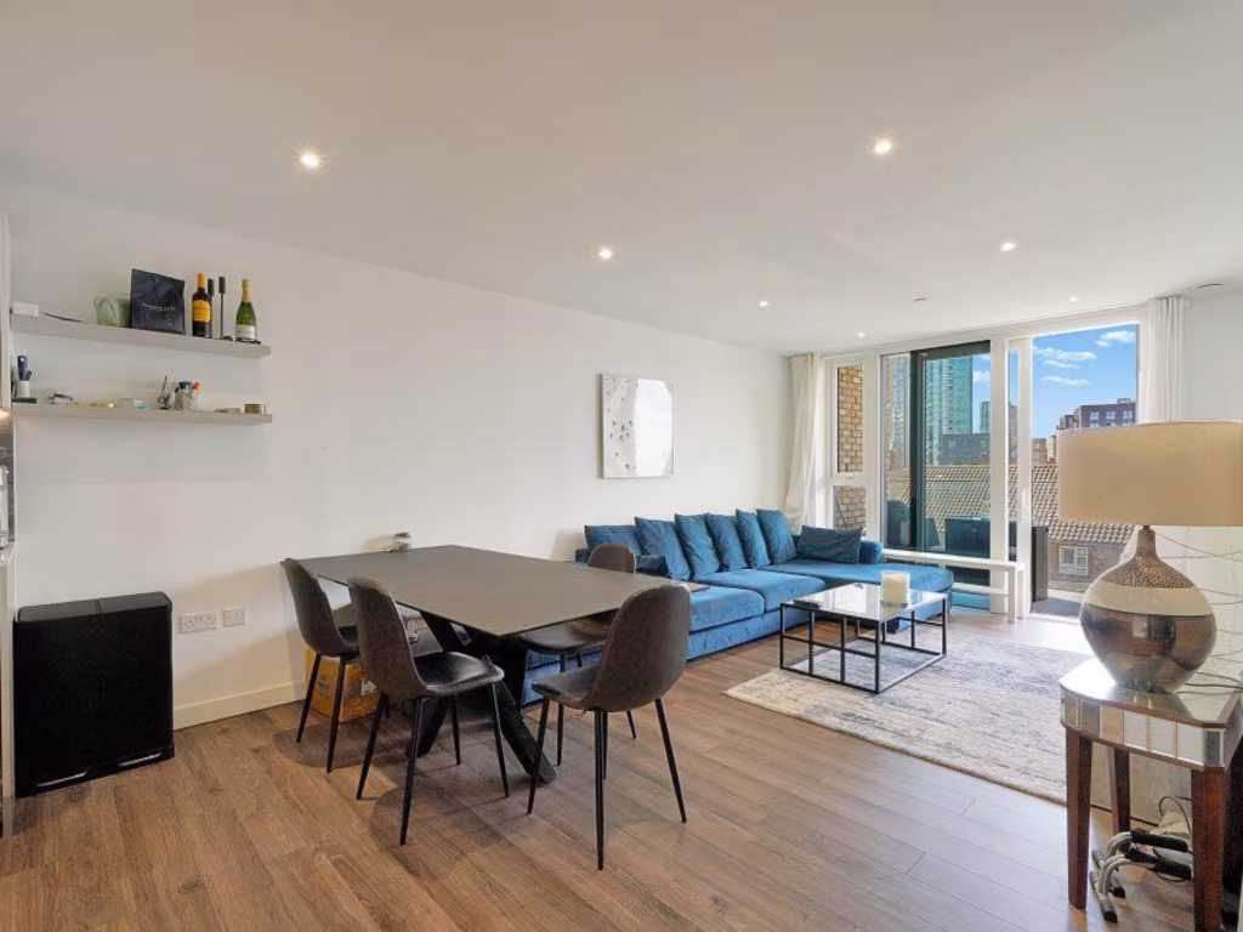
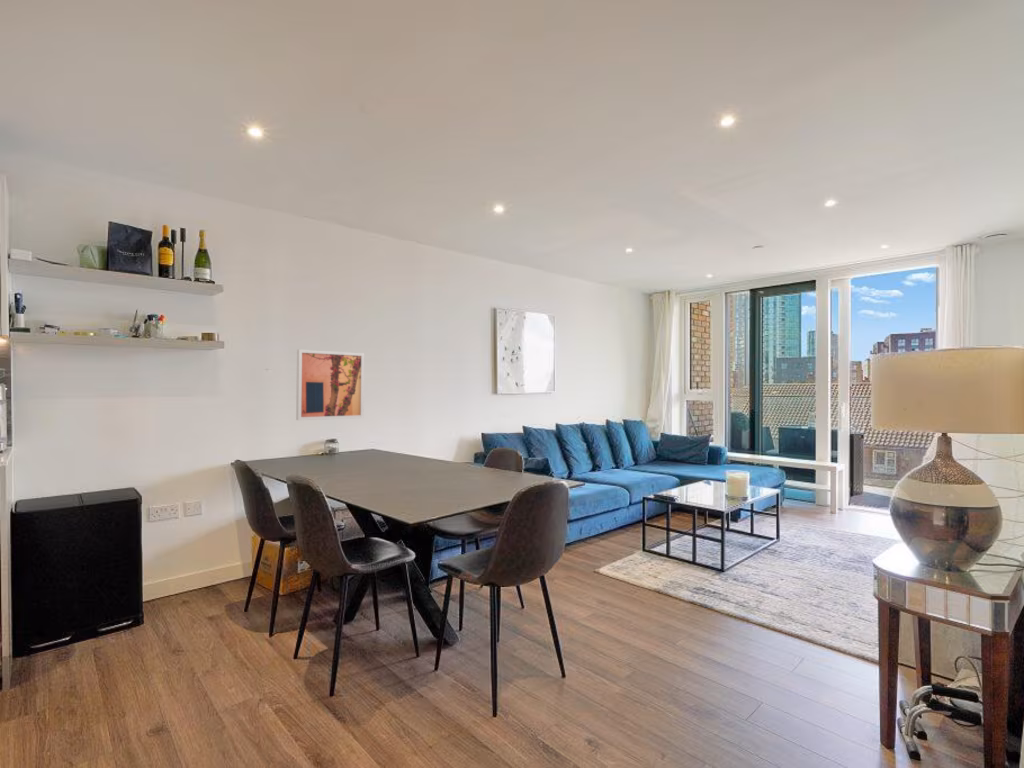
+ wall art (331, 385)
